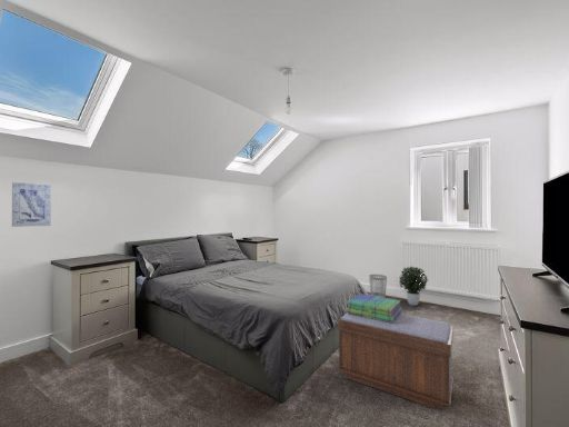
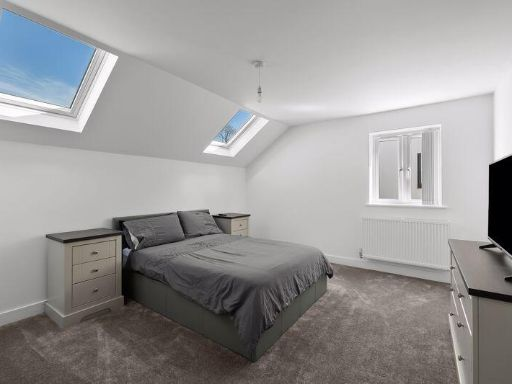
- bench (393, 349)
- wall art (32, 205)
- wastebasket (378, 286)
- potted plant (413, 285)
- stack of books (373, 306)
